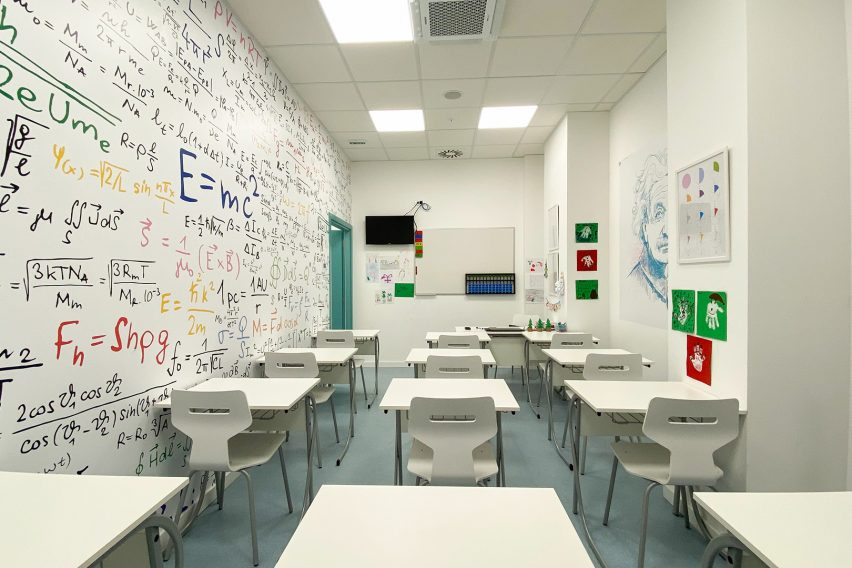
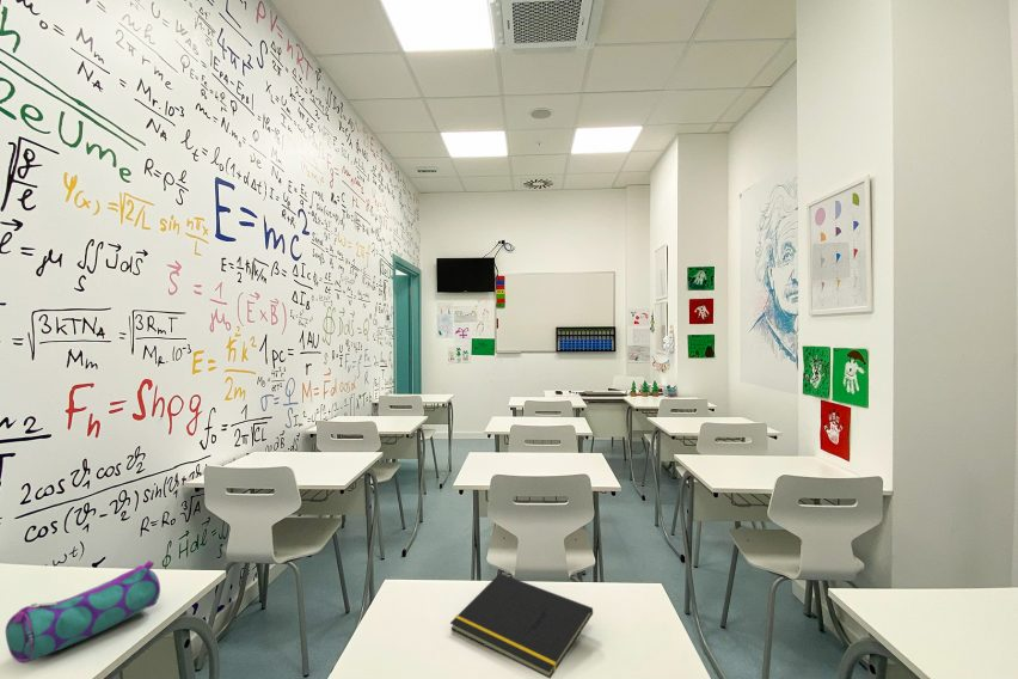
+ pencil case (90, 607)
+ notepad (521, 618)
